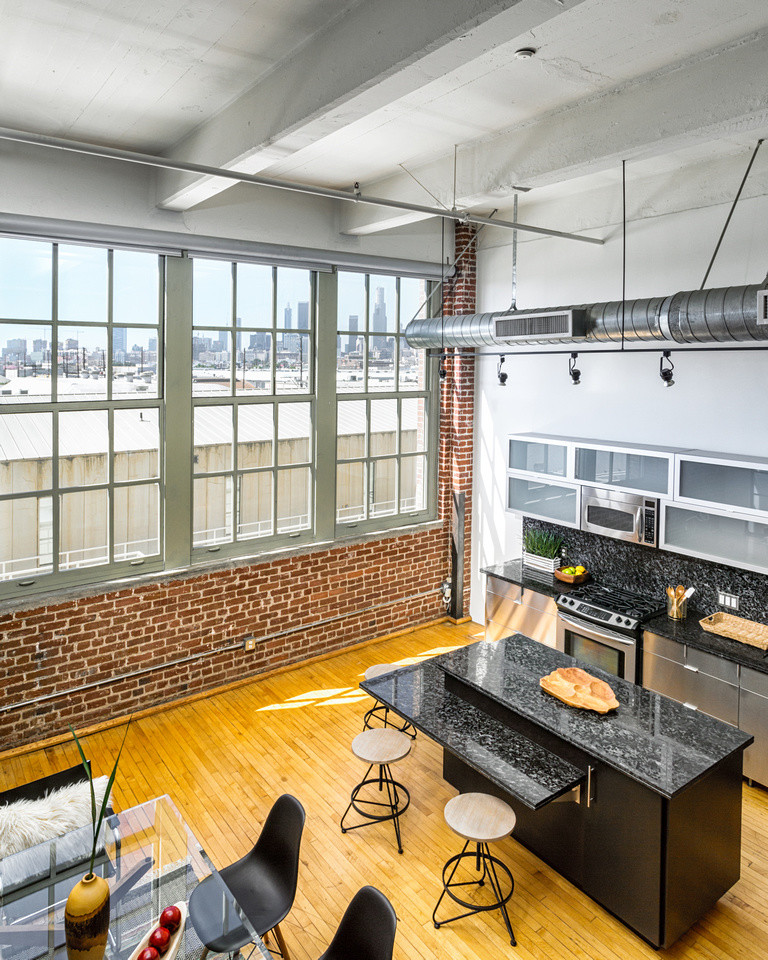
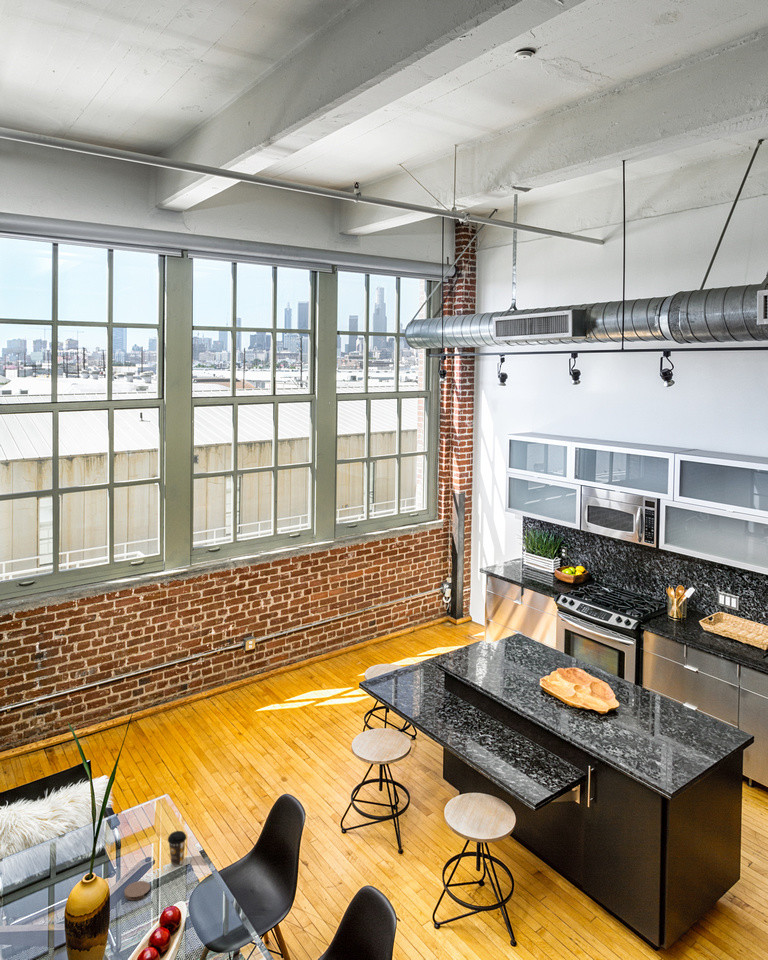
+ coaster (137, 890)
+ coffee cup (177, 848)
